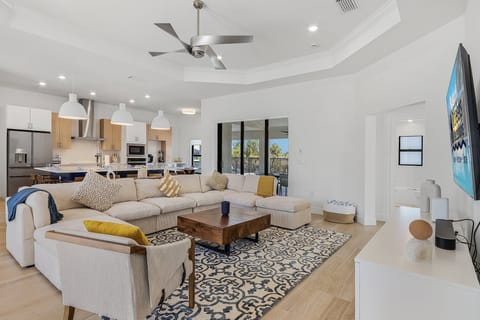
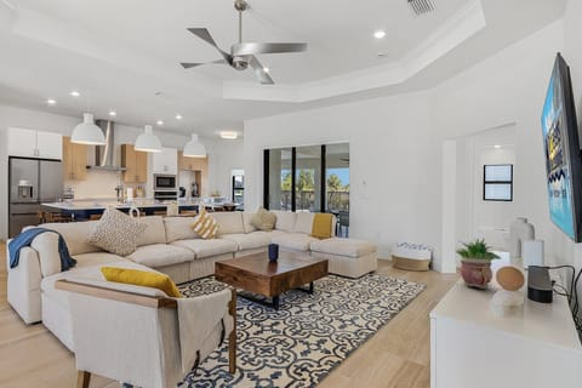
+ potted plant (474, 261)
